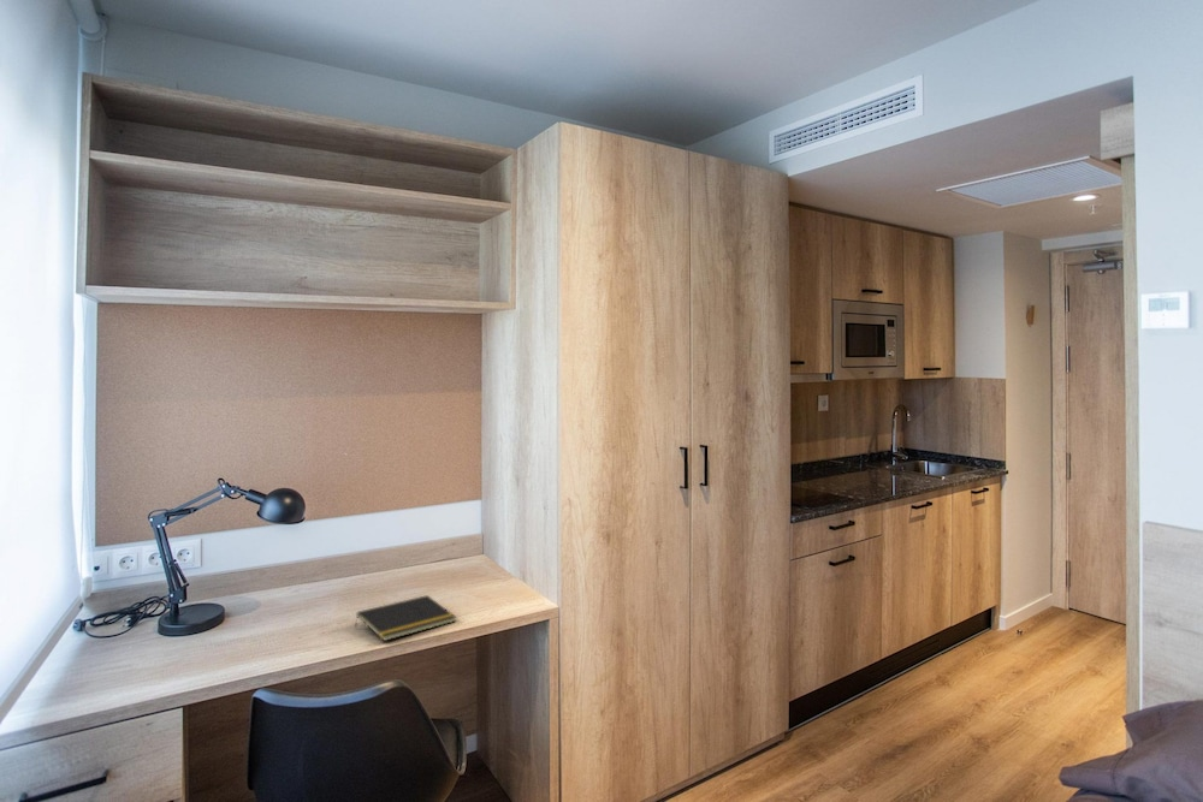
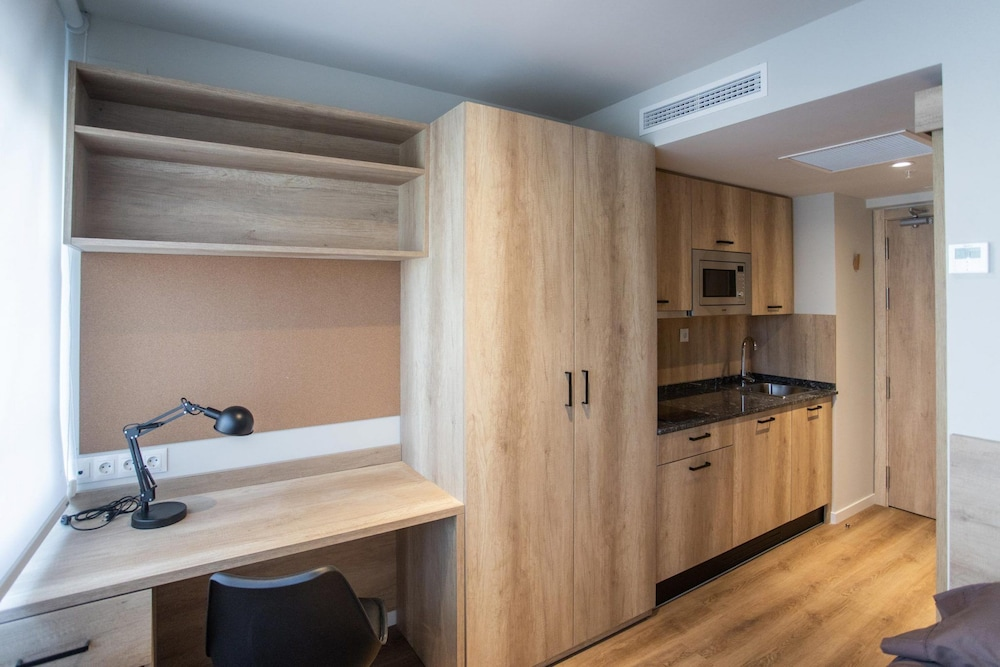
- notepad (407, 616)
